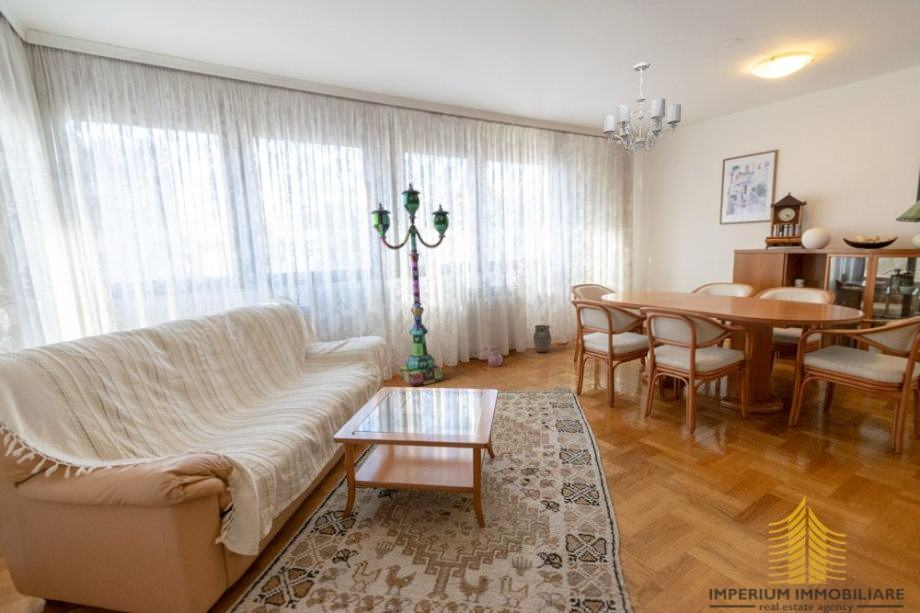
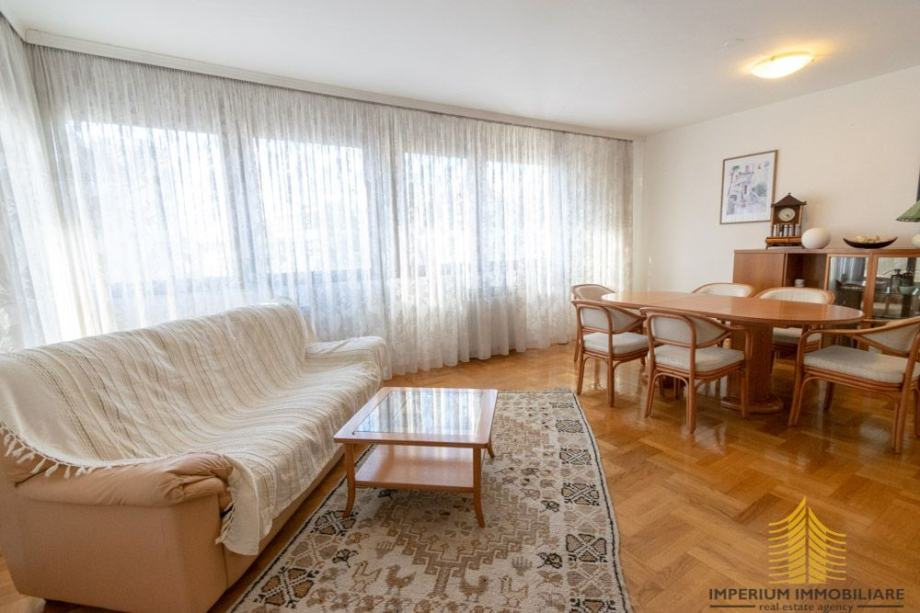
- floor lamp (416, 284)
- watering can (492, 355)
- vase (542, 338)
- chandelier (640, 109)
